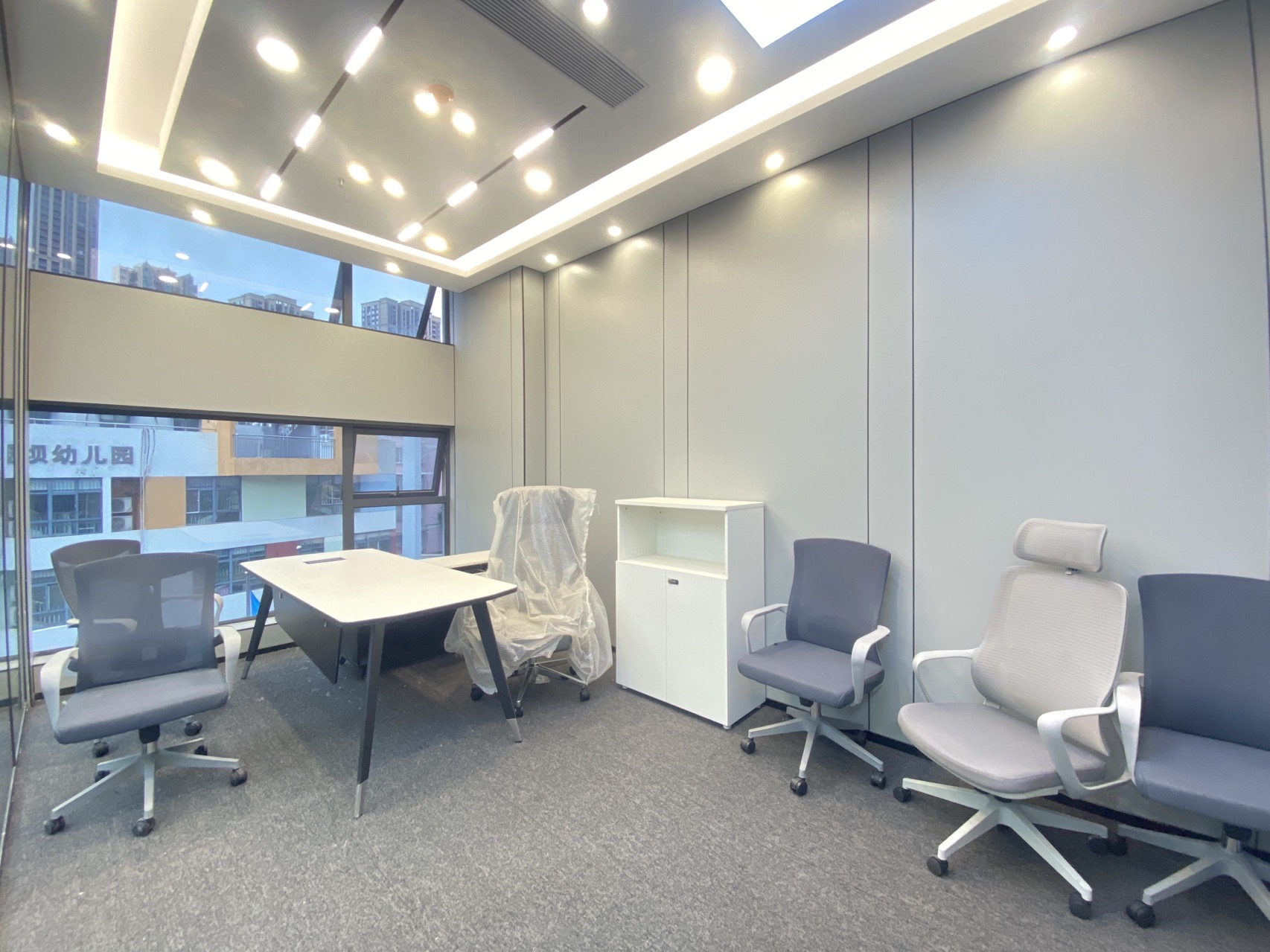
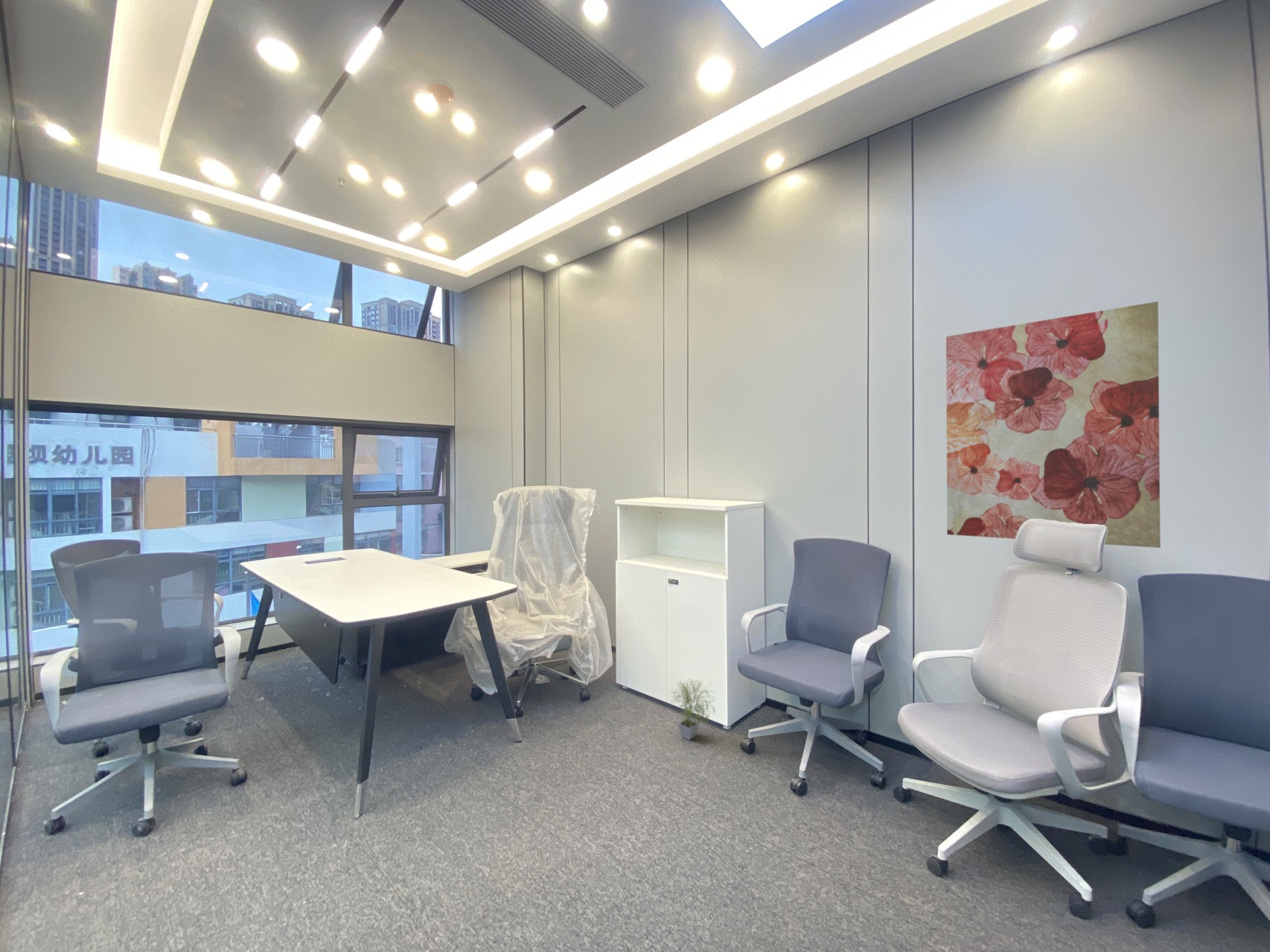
+ wall art (1041, 430)
+ potted plant (692, 705)
